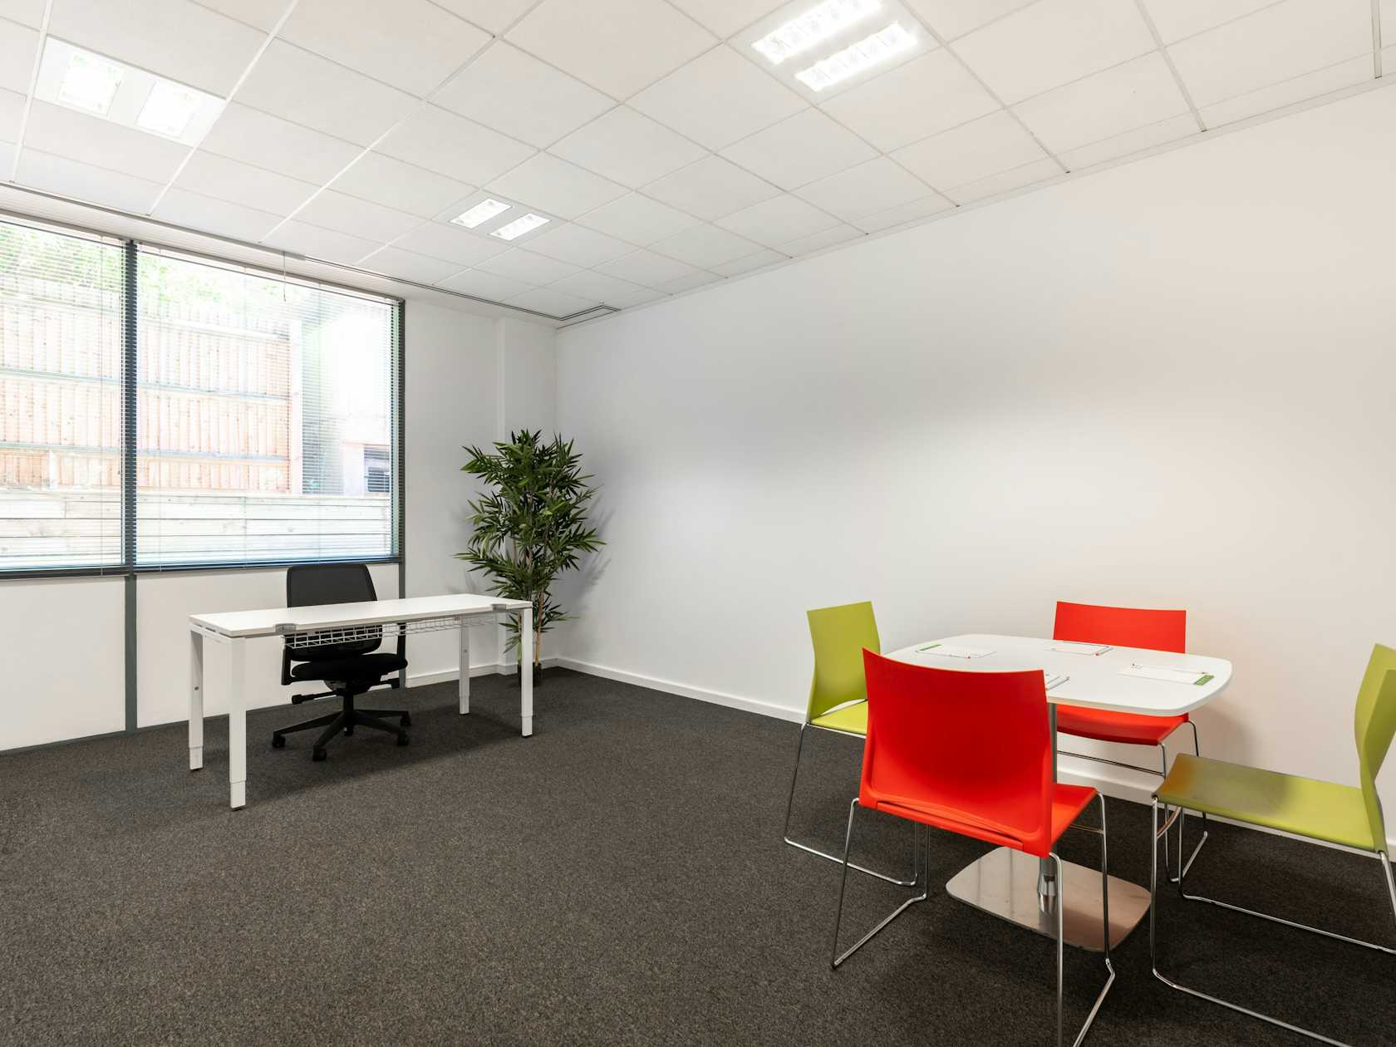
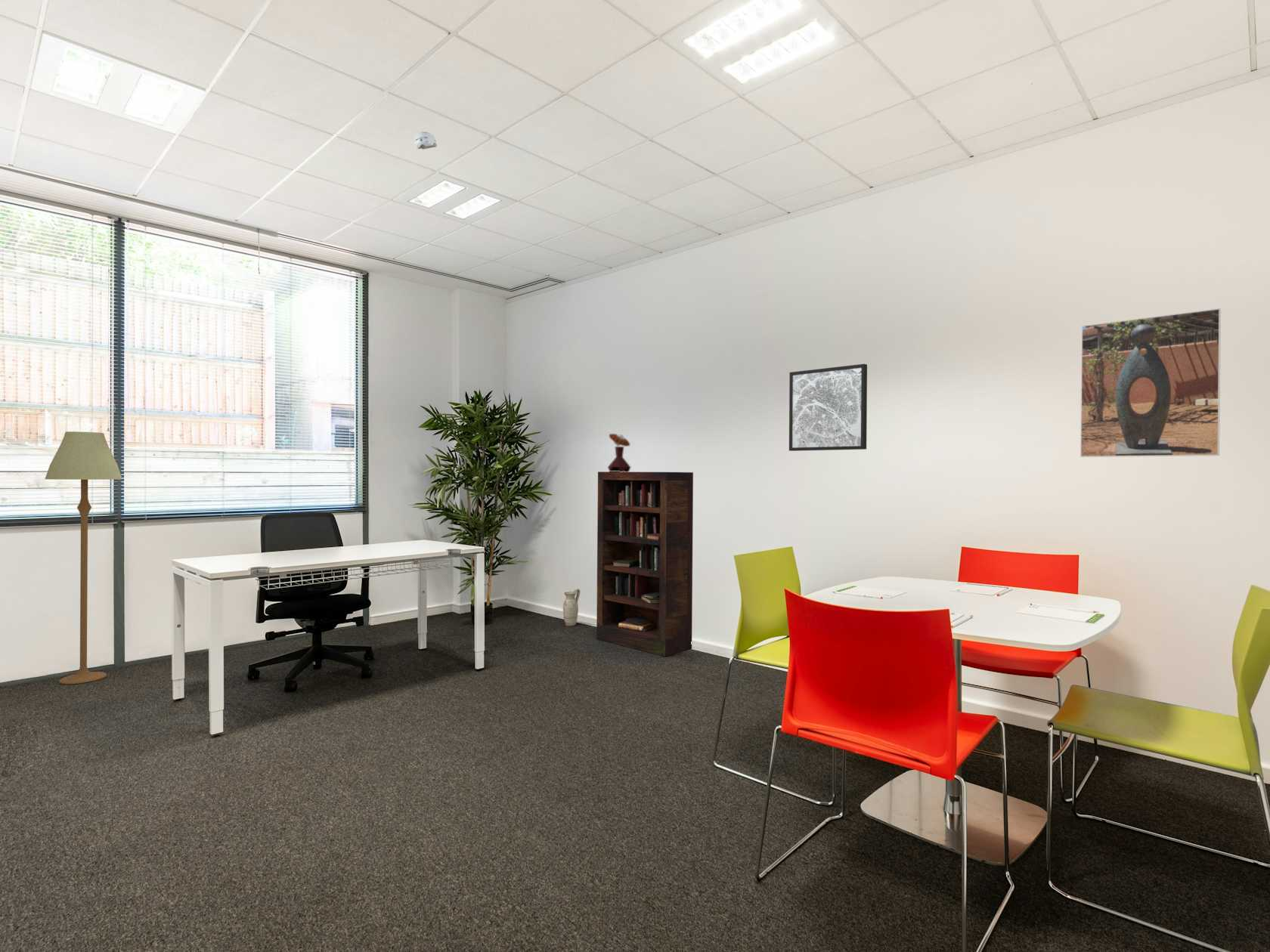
+ mushroom (619, 452)
+ wall art (826, 409)
+ floor lamp (84, 555)
+ smoke detector (426, 142)
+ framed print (1146, 387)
+ bookcase (643, 558)
+ ceramic jug (572, 607)
